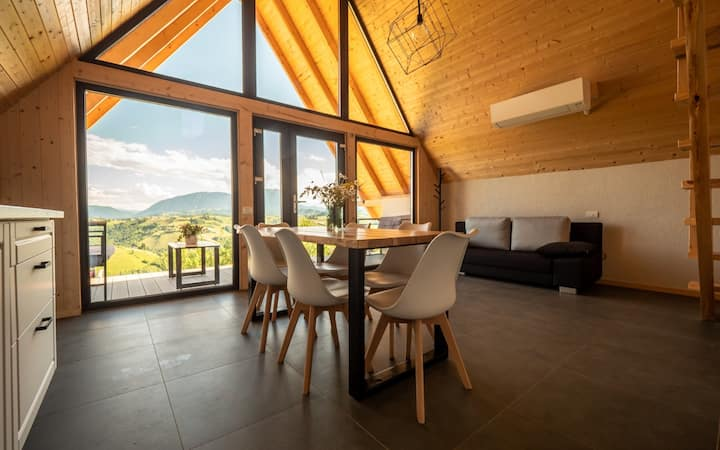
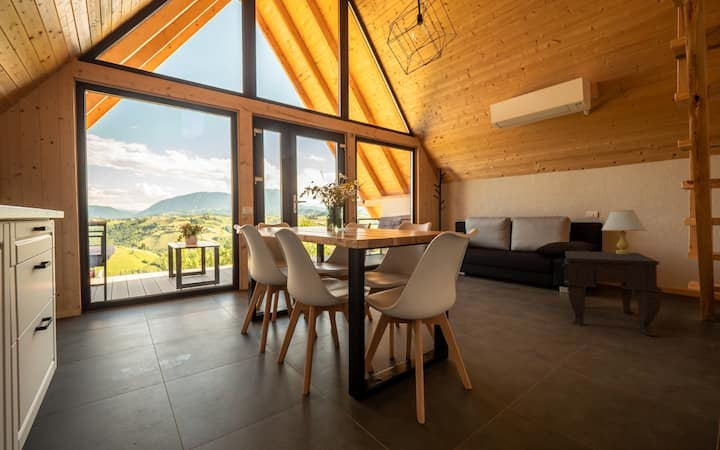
+ table lamp (622, 233)
+ side table (603, 281)
